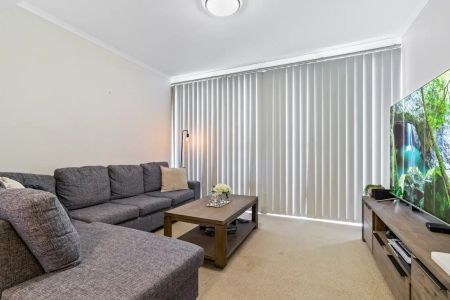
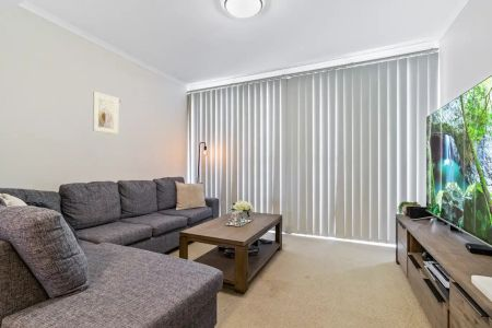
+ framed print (106, 114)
